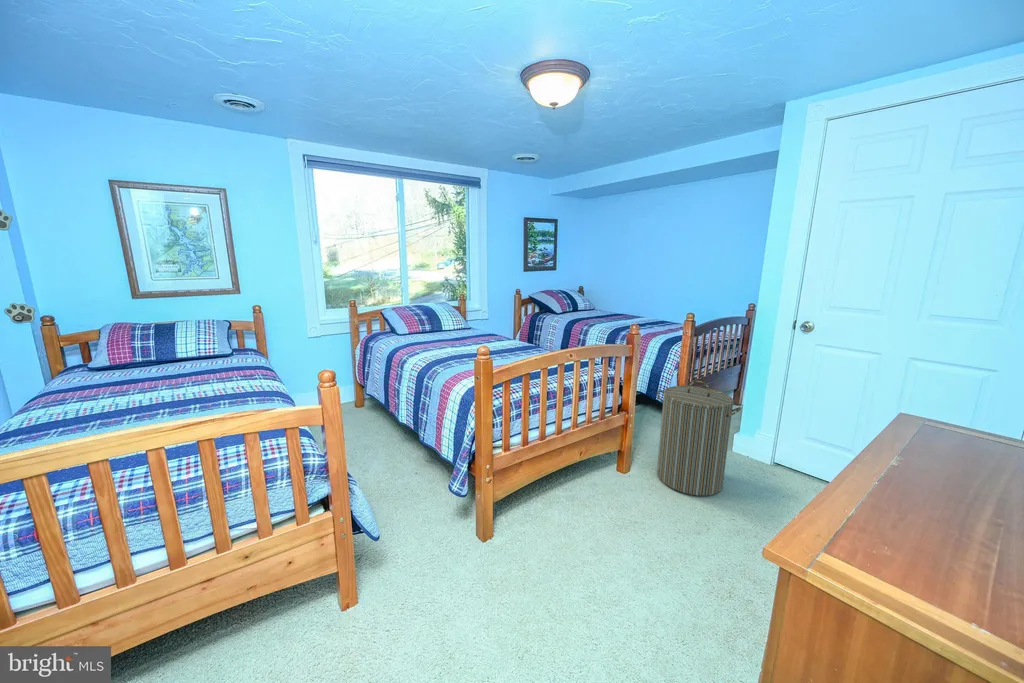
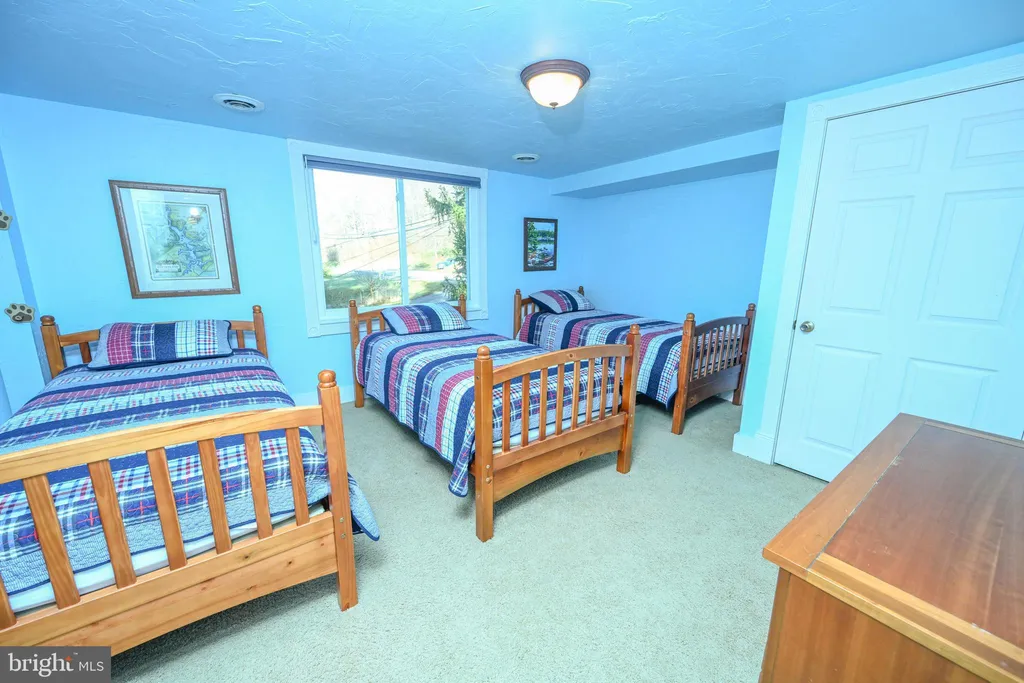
- laundry hamper (693, 431)
